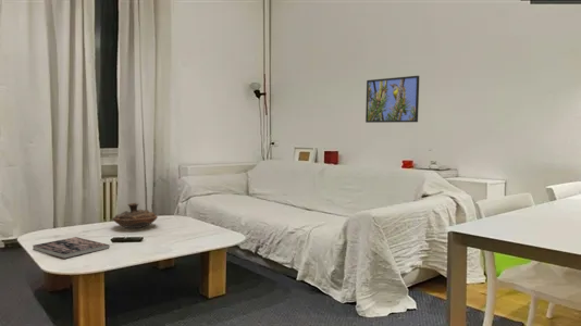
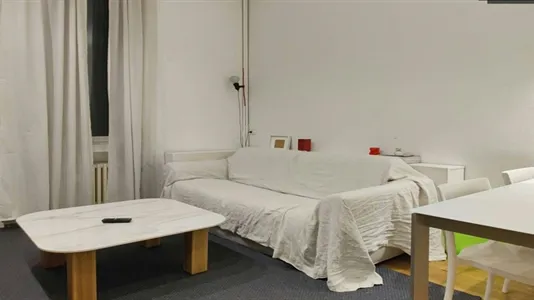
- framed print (391, 100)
- book (71, 247)
- decorative bowl (135, 215)
